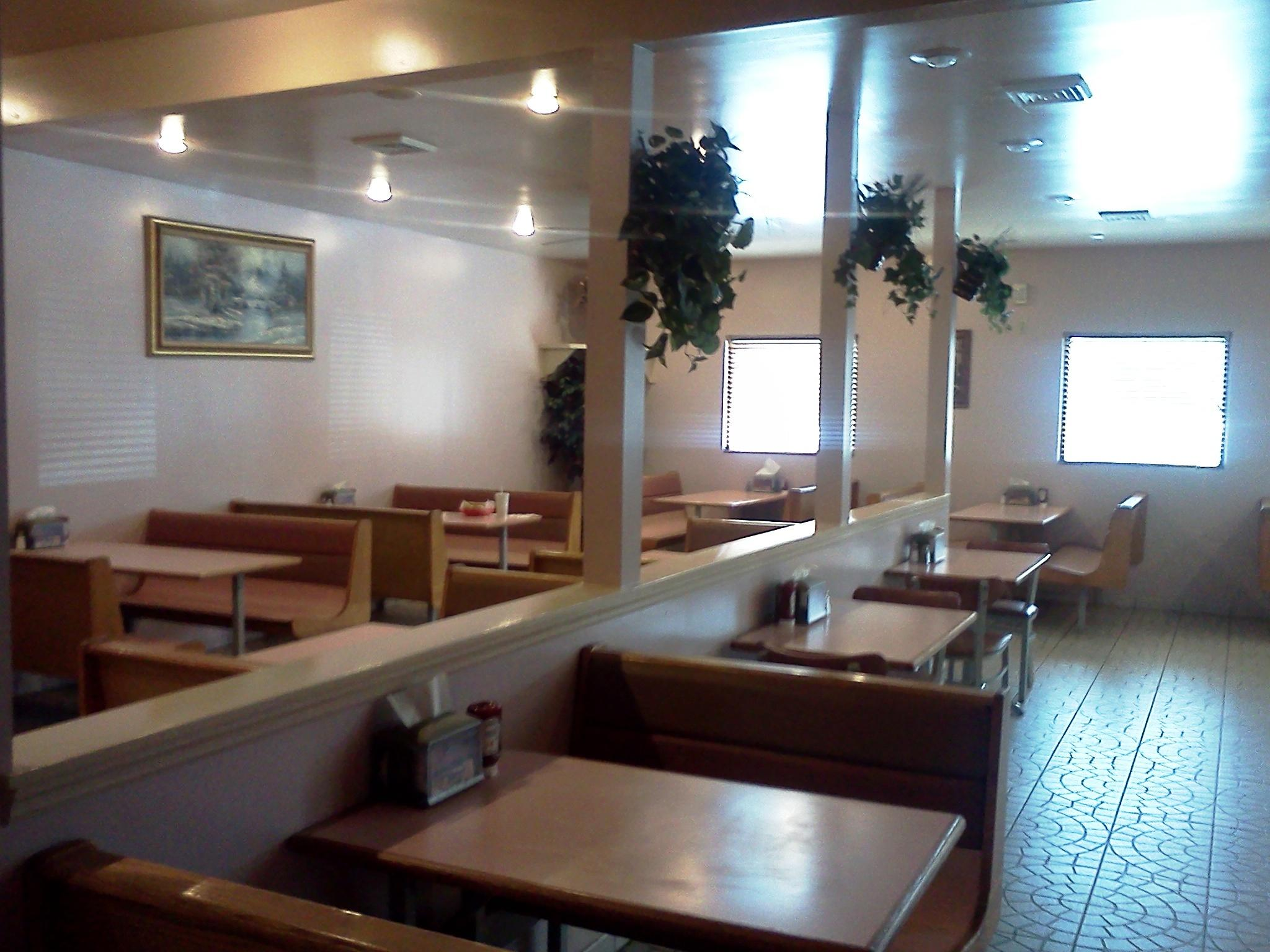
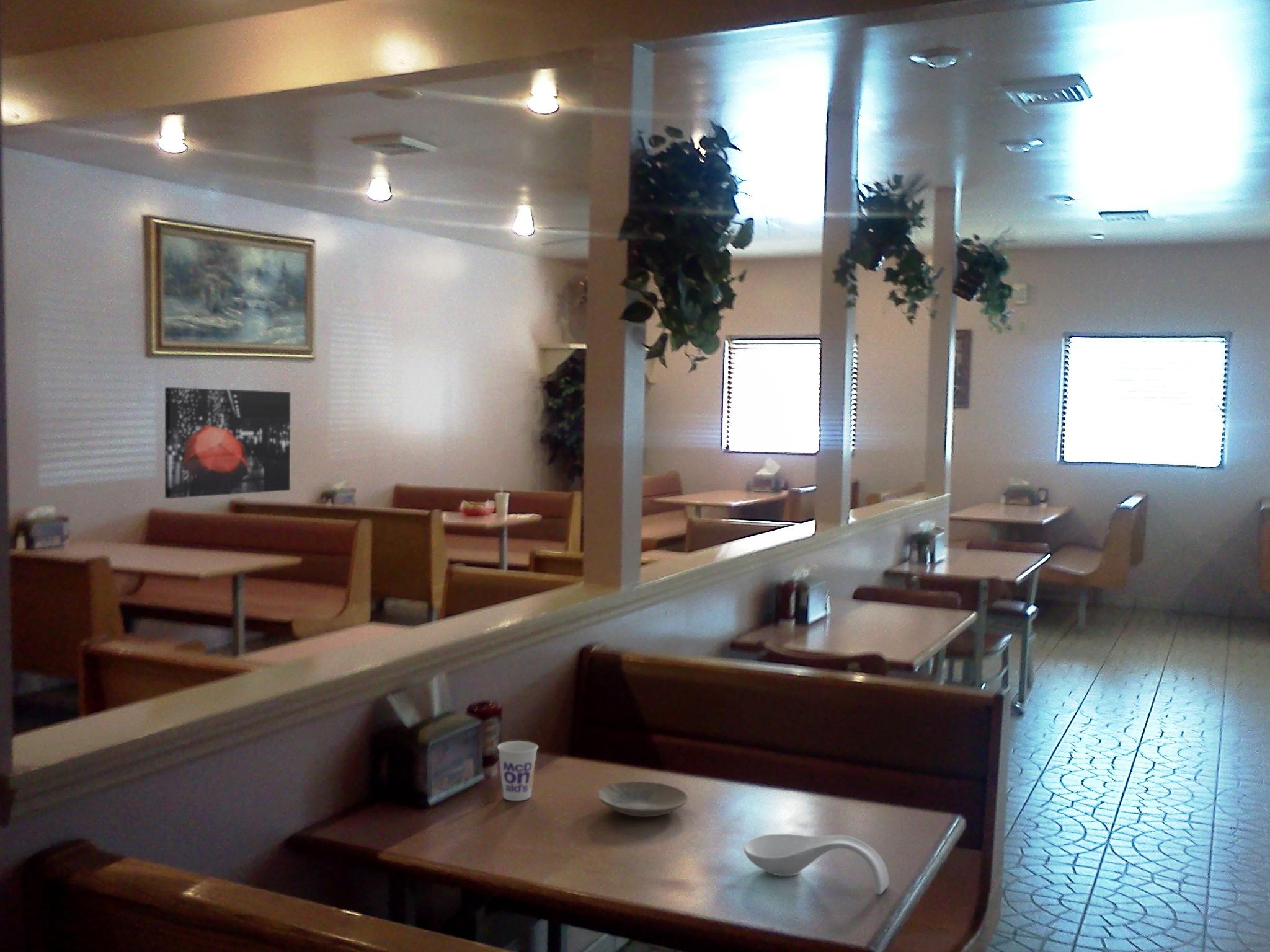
+ cup (517, 771)
+ wall art (231, 442)
+ spoon rest (814, 854)
+ plate (642, 802)
